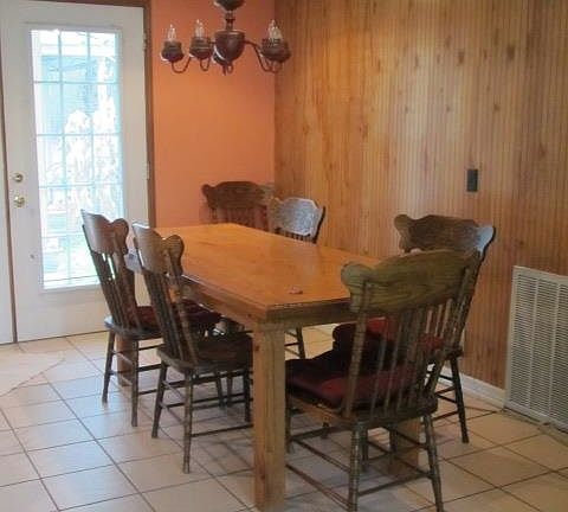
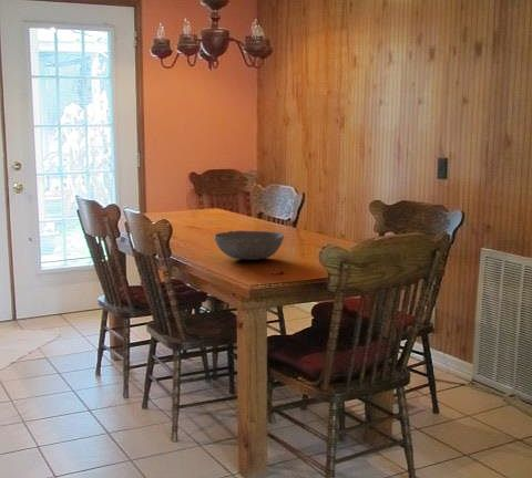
+ bowl (248, 247)
